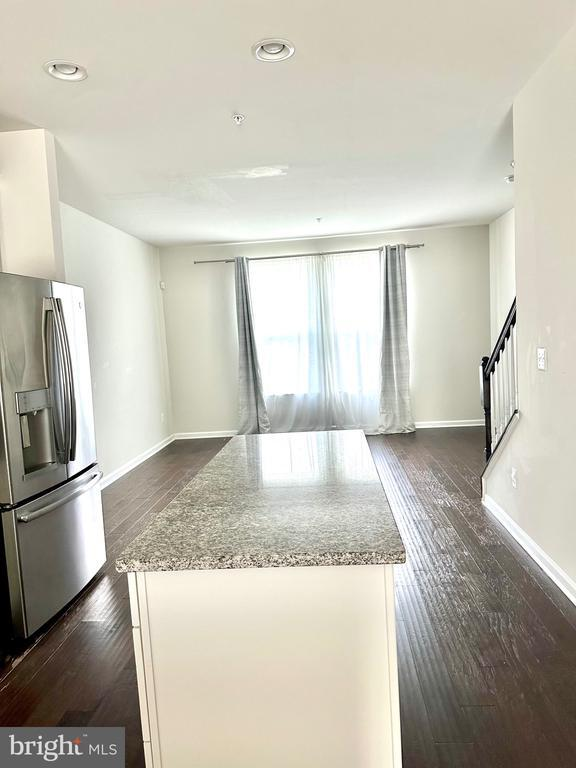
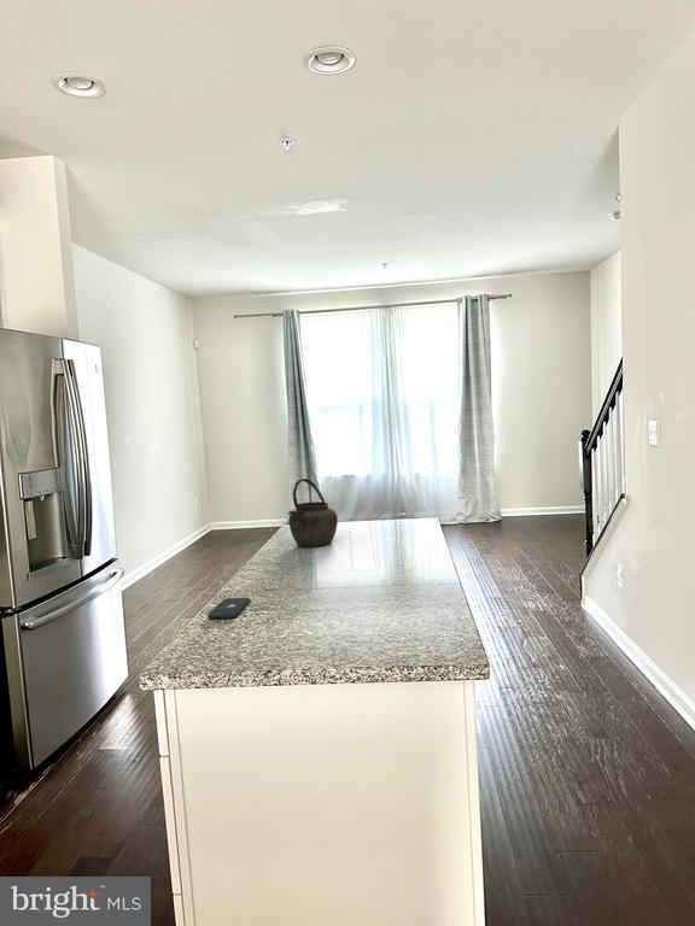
+ kettle (306, 511)
+ smartphone (229, 606)
